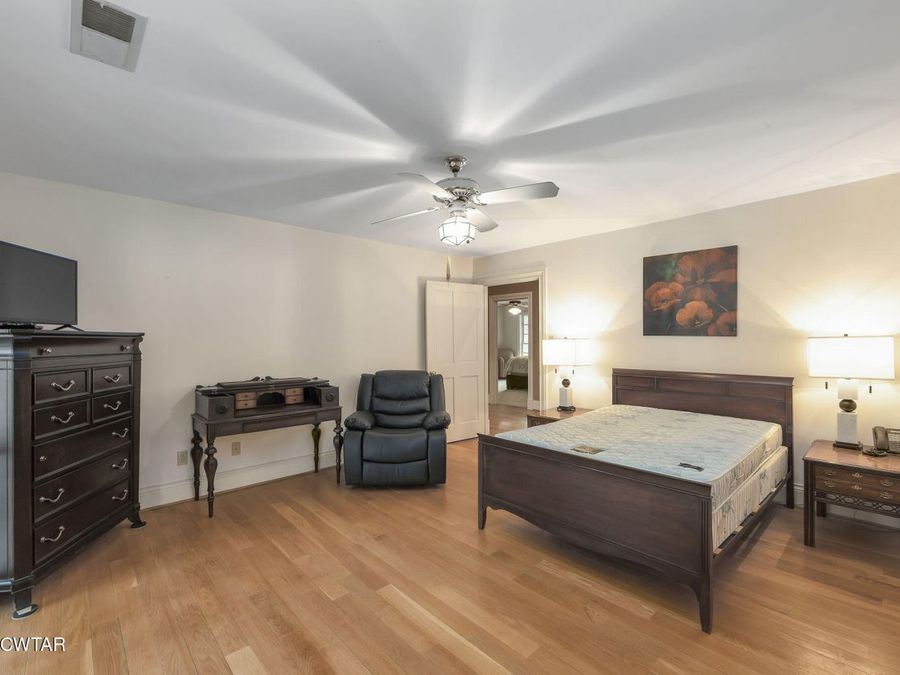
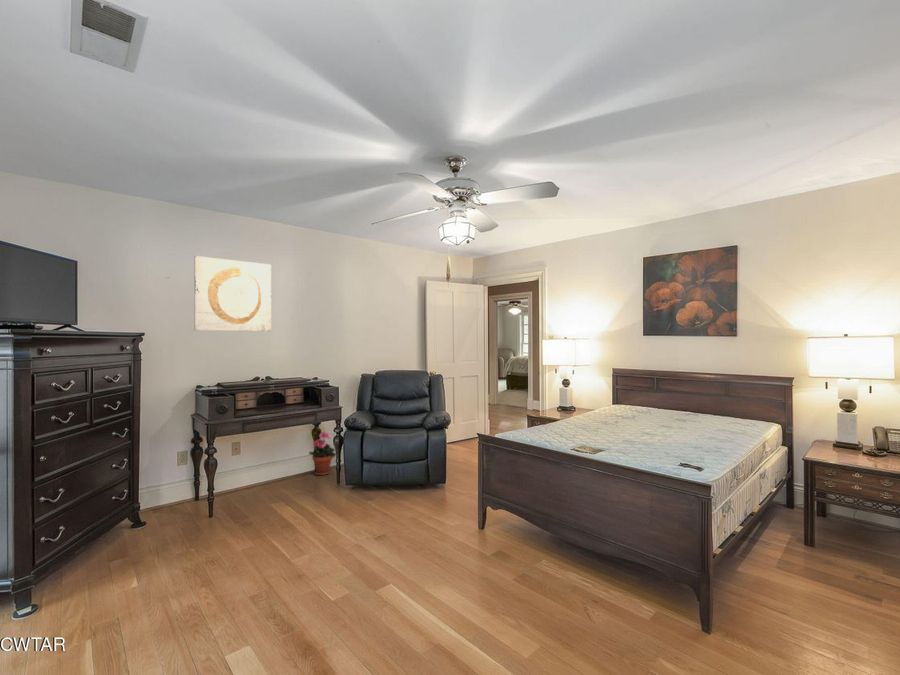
+ potted plant (322, 452)
+ wall art (234, 295)
